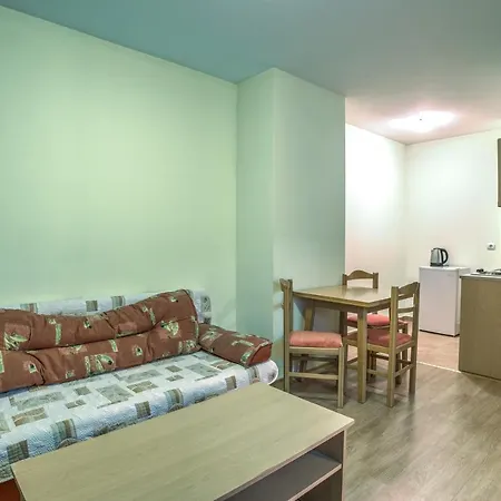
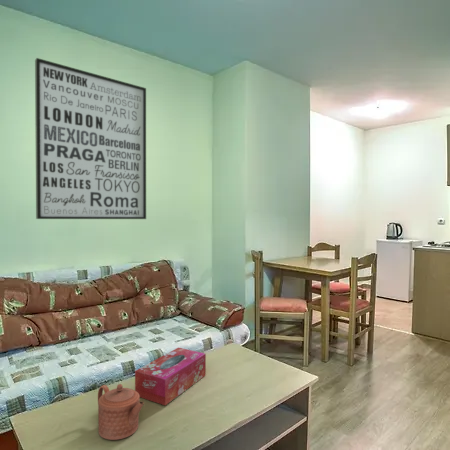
+ teapot (119, 406)
+ tissue box (172, 373)
+ wall art (96, 147)
